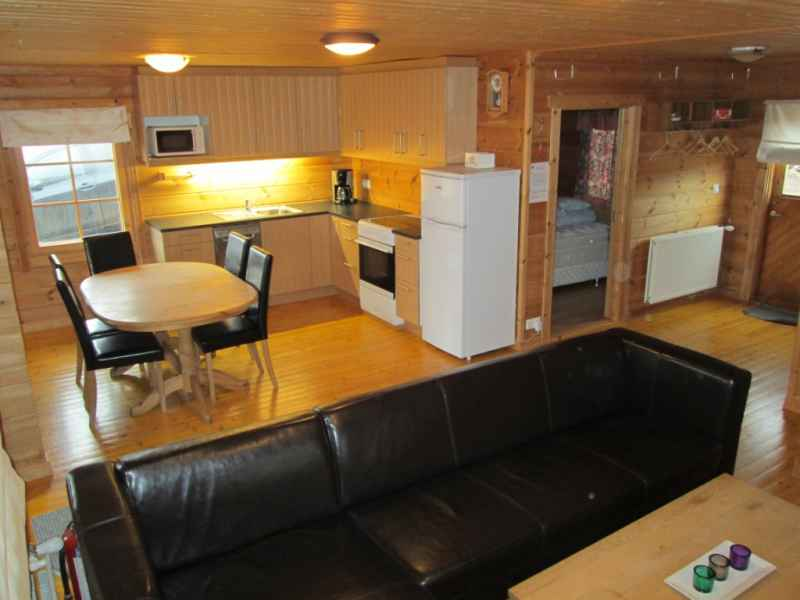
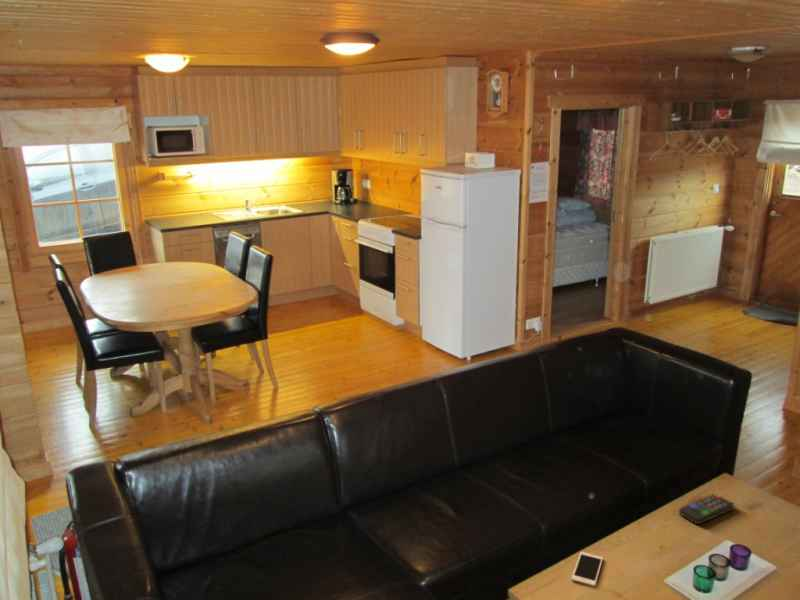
+ remote control (706, 508)
+ cell phone (587, 568)
